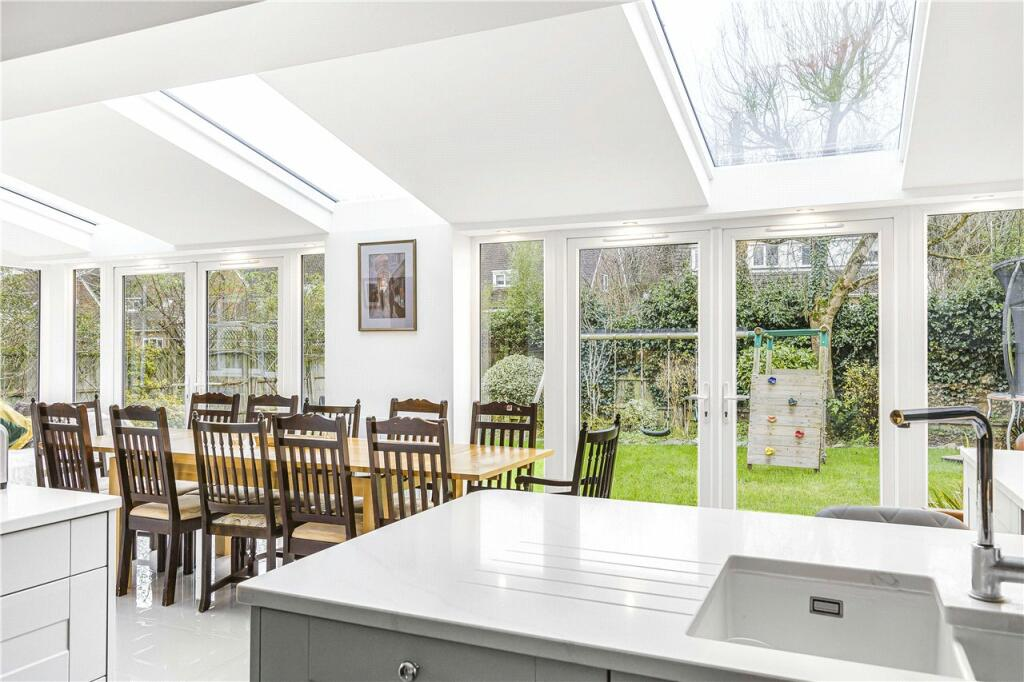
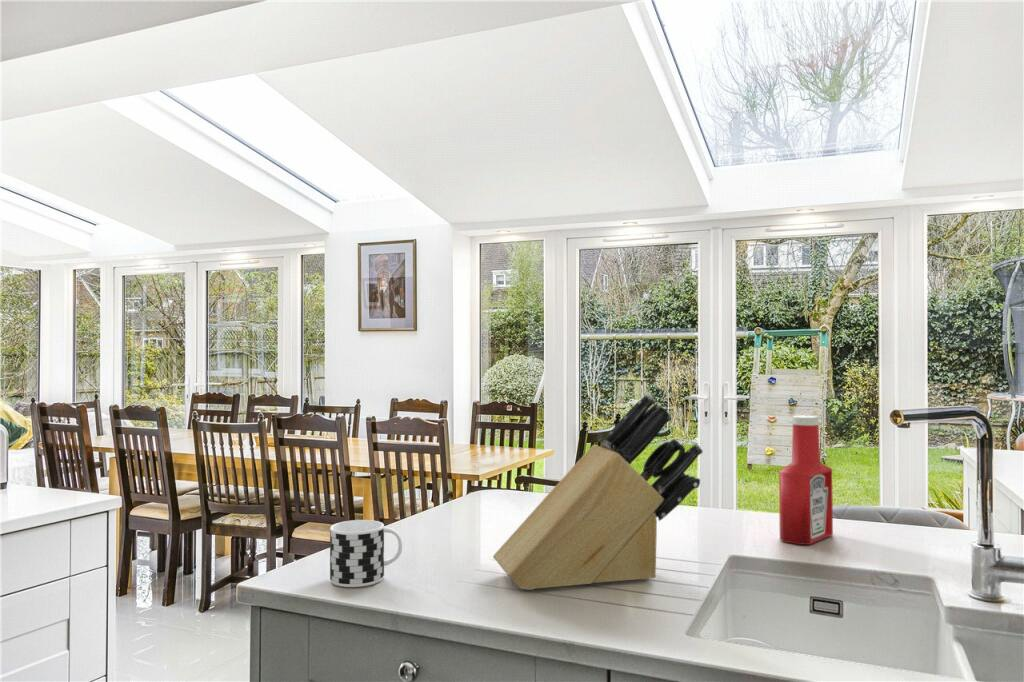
+ knife block (599, 485)
+ soap bottle (806, 476)
+ cup (366, 552)
